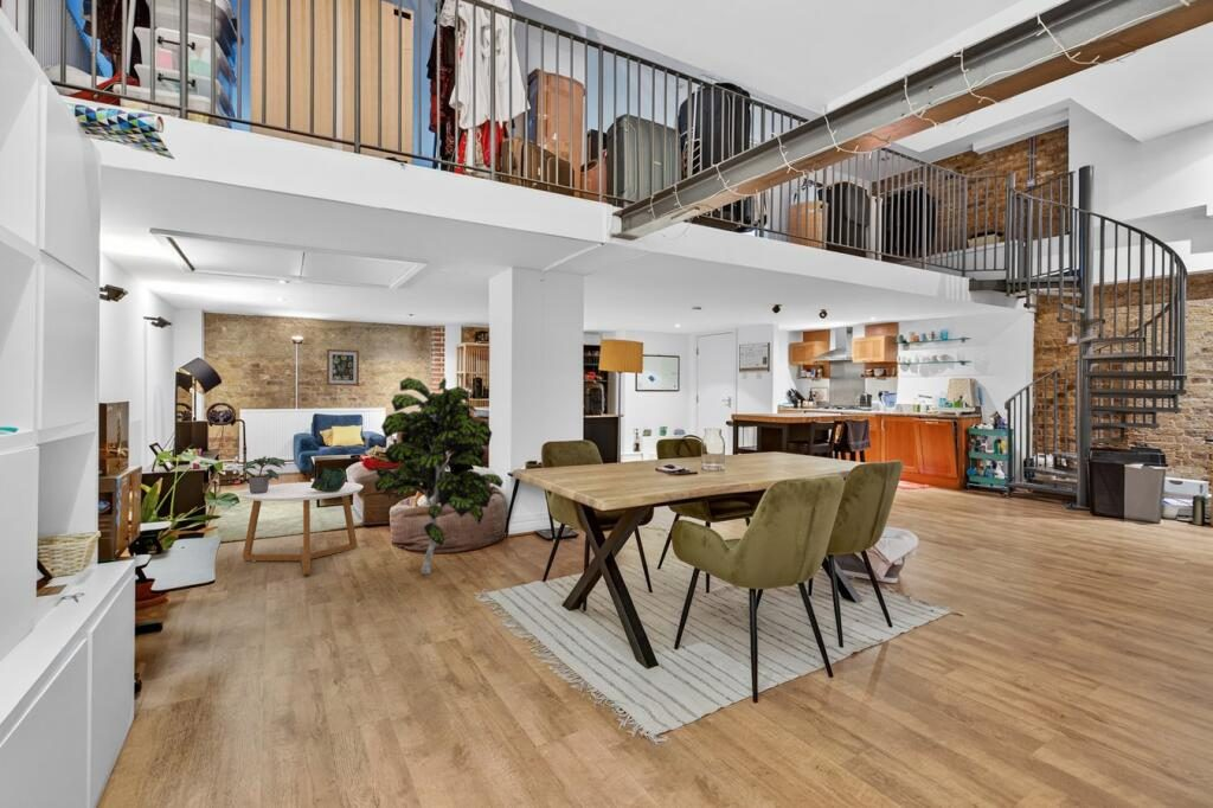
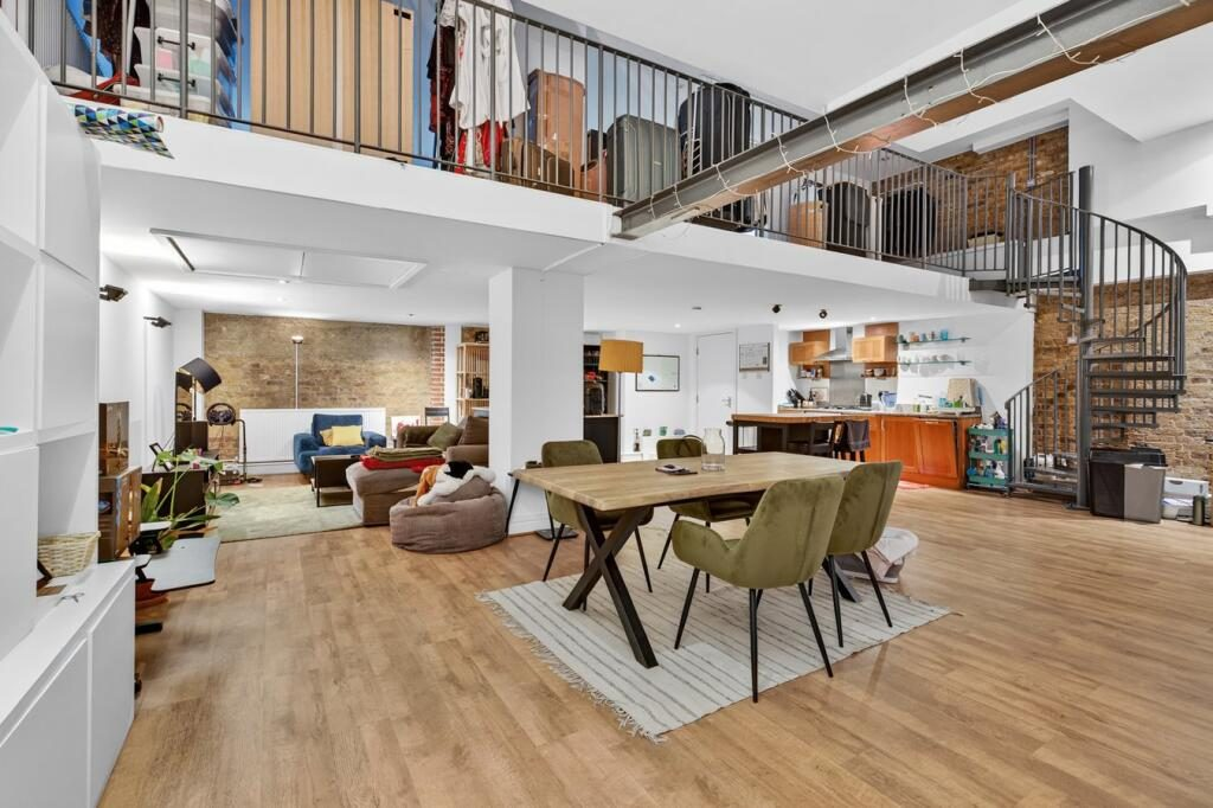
- wall art (342, 367)
- decorative bowl (328, 479)
- potted plant (264, 475)
- coffee table (303, 525)
- indoor plant (438, 474)
